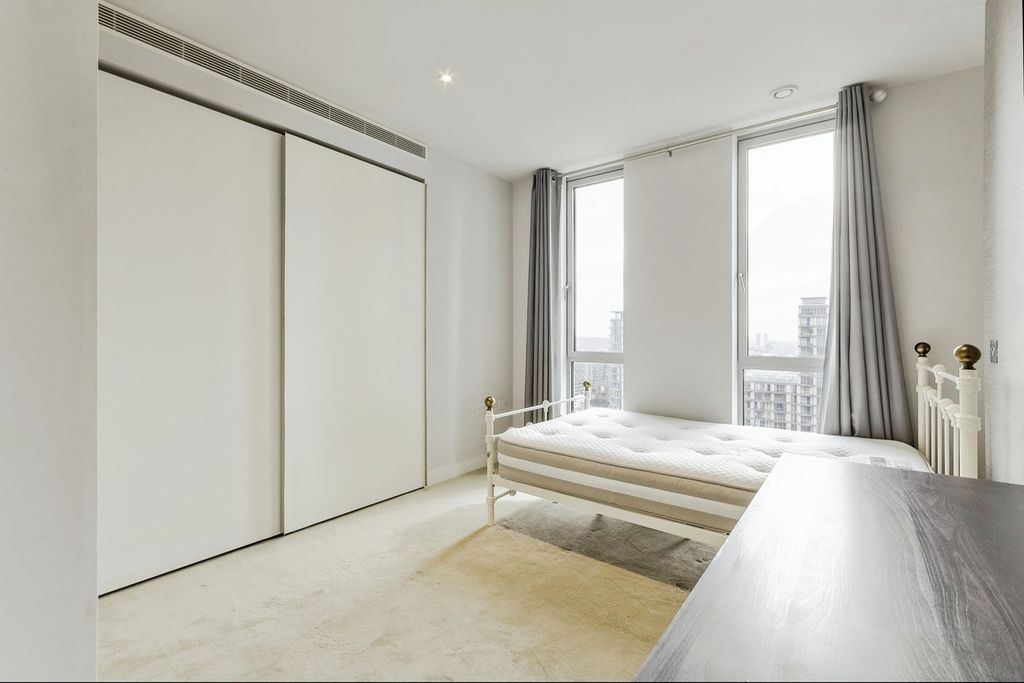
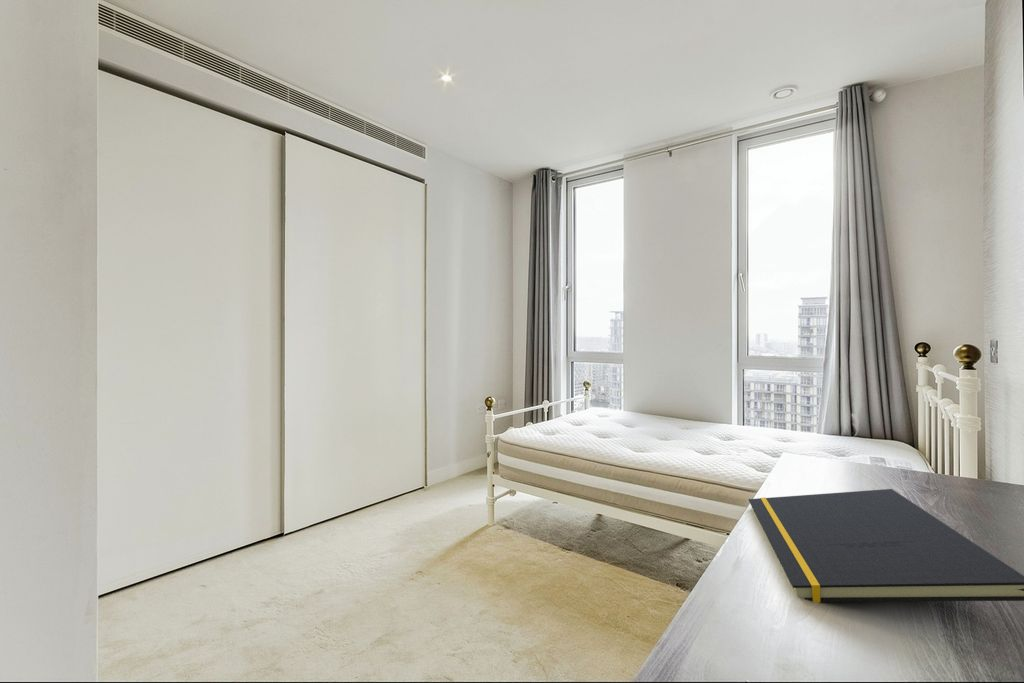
+ notepad (852, 535)
